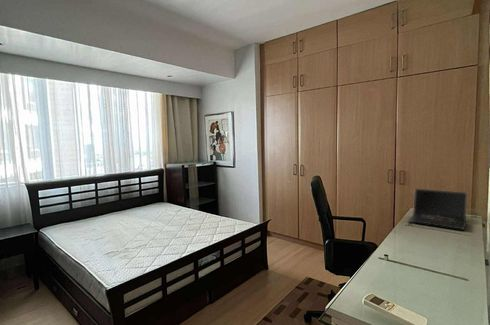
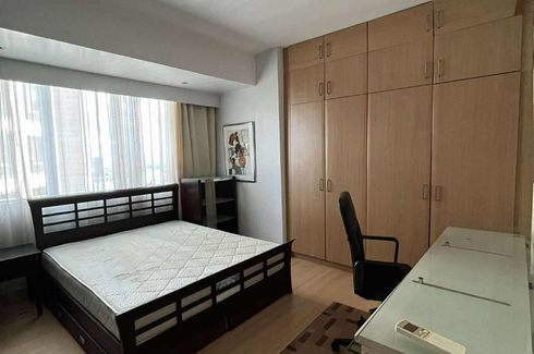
- laptop computer (436, 207)
